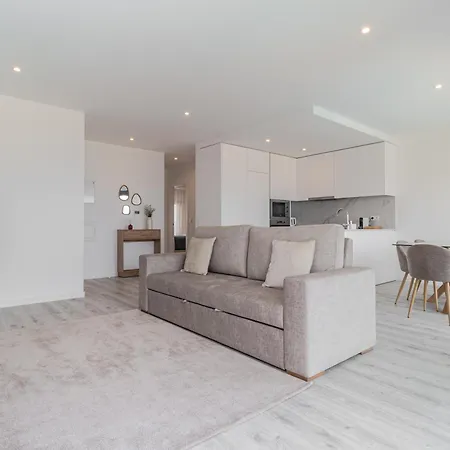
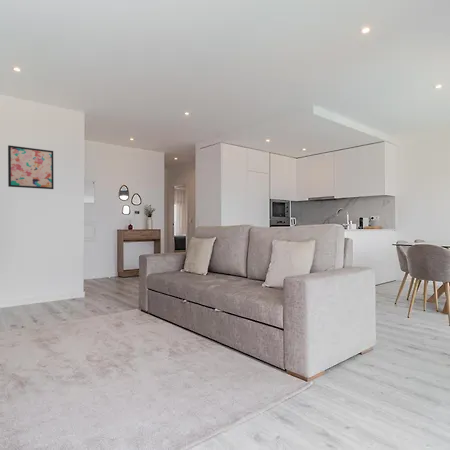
+ wall art (31, 168)
